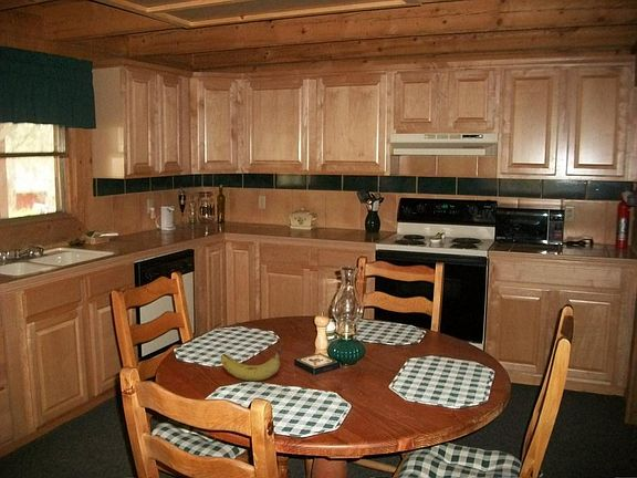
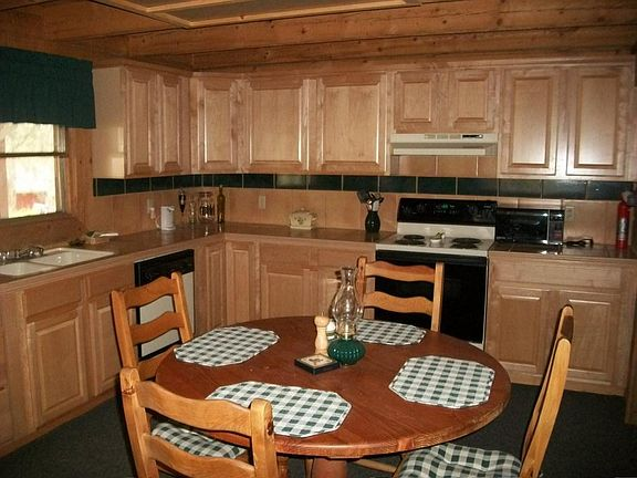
- fruit (249, 365)
